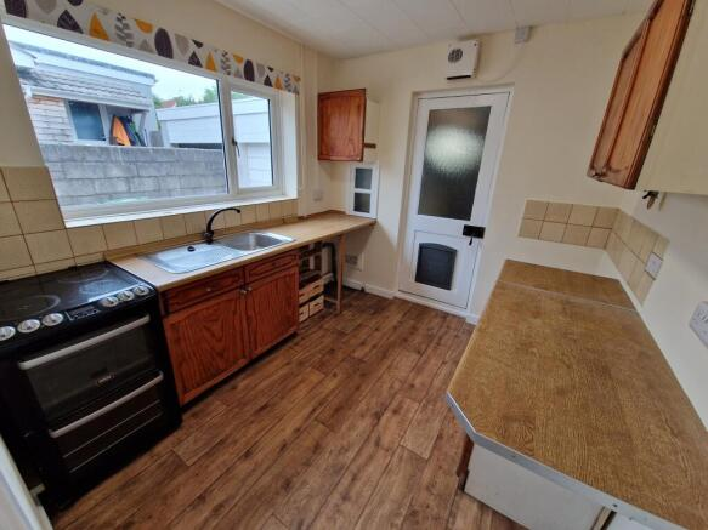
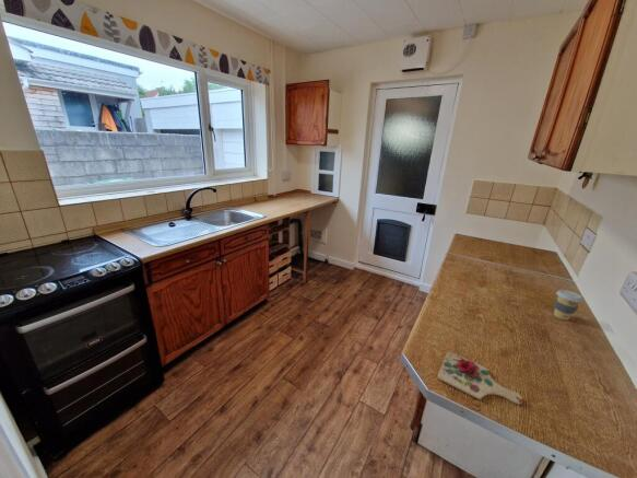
+ cutting board (480, 378)
+ coffee cup (565, 305)
